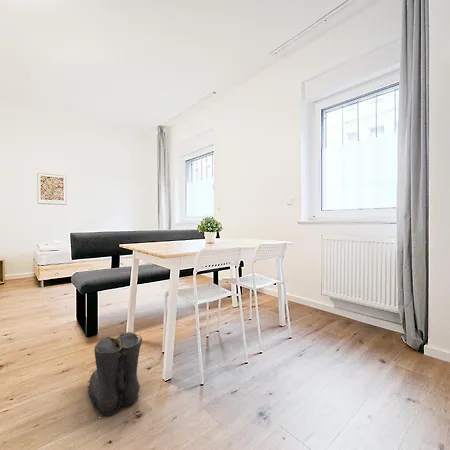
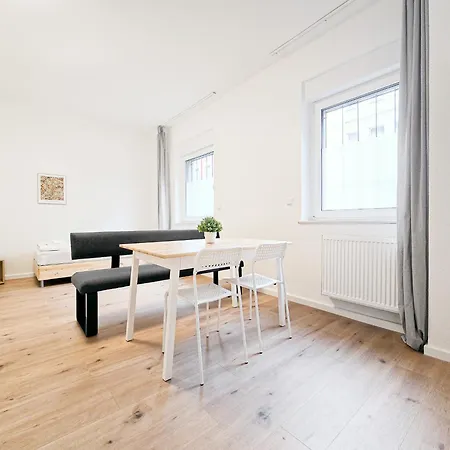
- boots (115, 363)
